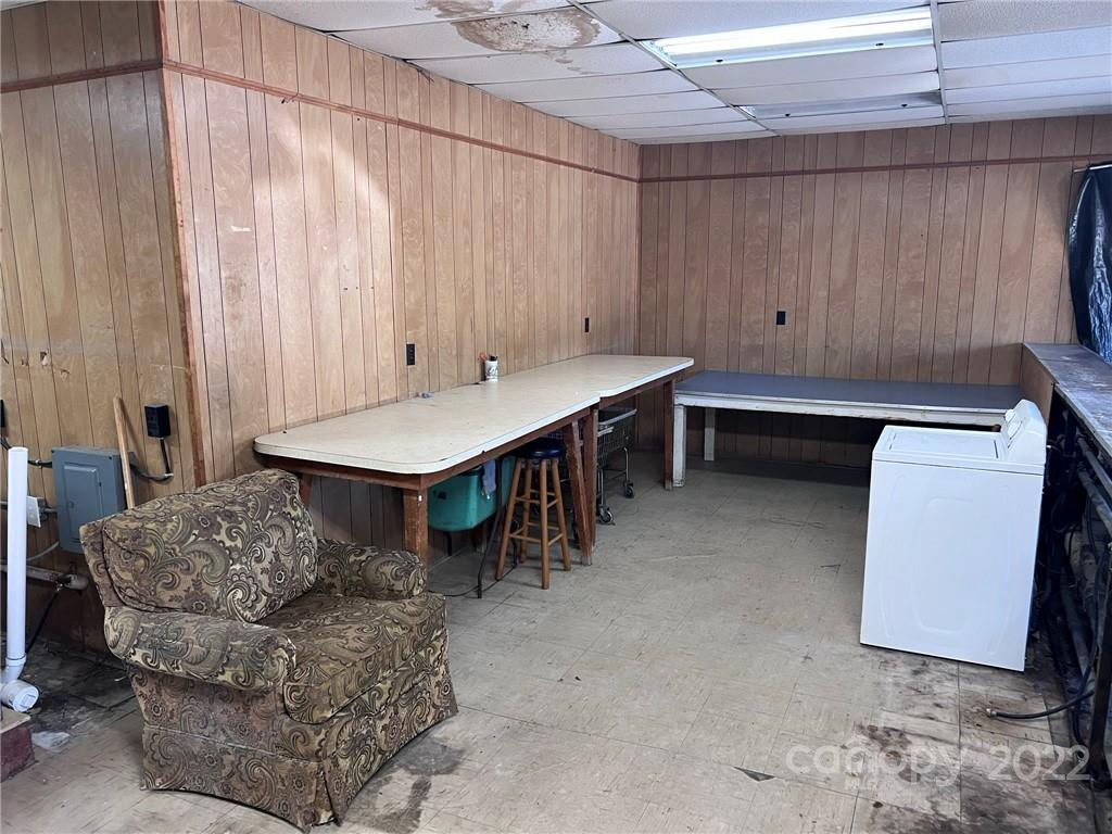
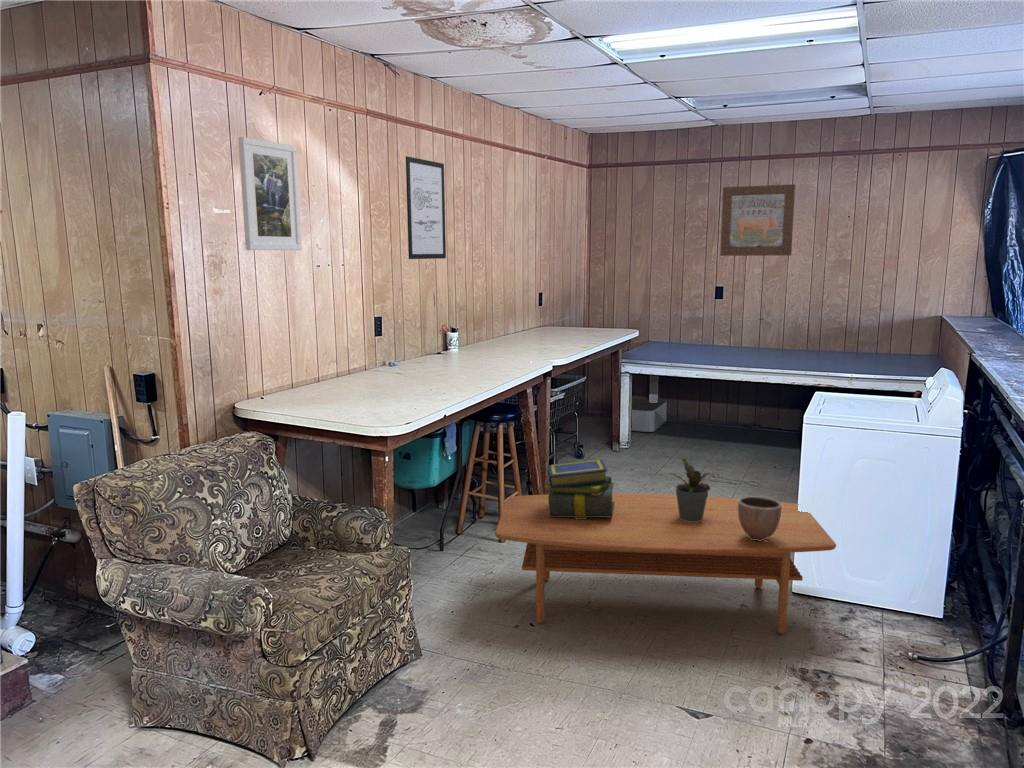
+ potted plant (690, 486)
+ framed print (271, 196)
+ decorative bowl (758, 519)
+ wall art (756, 221)
+ stack of books (579, 488)
+ wall art (426, 210)
+ storage bin (641, 414)
+ coffee table (655, 561)
